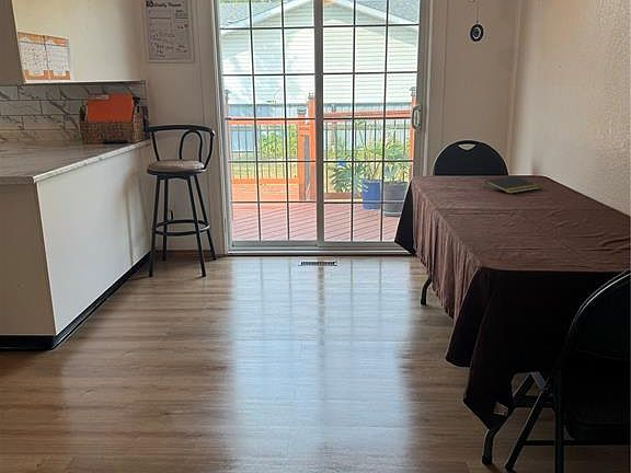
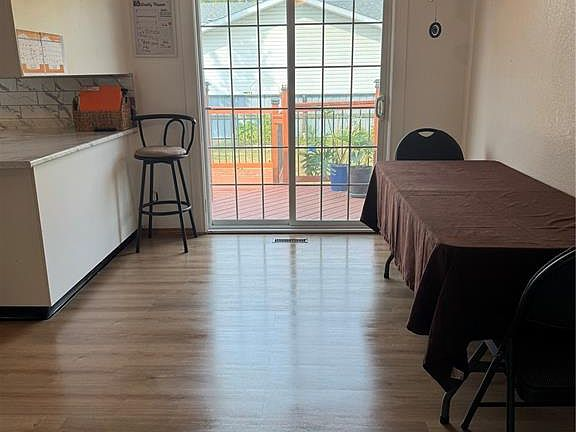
- notepad (512, 184)
